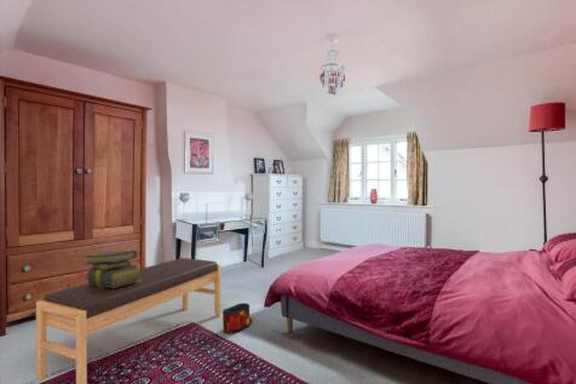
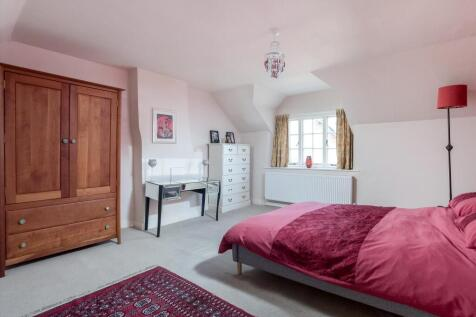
- bag (237, 316)
- stack of books (111, 266)
- bench (146, 308)
